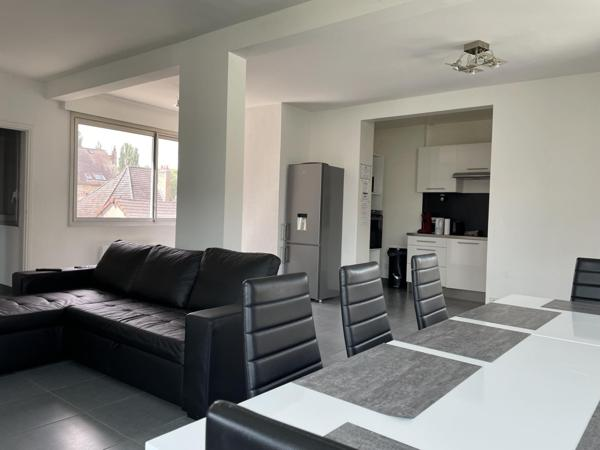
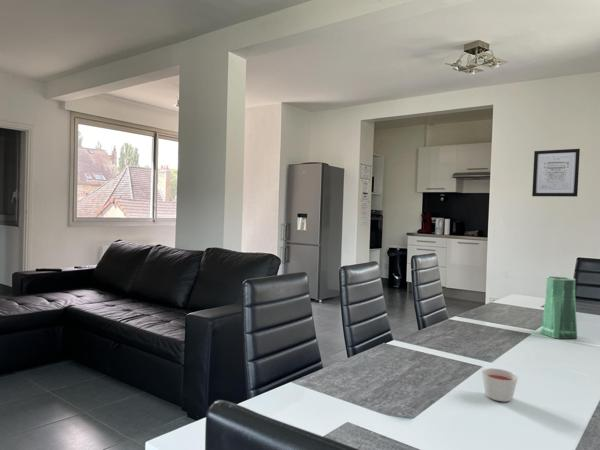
+ wall art (555, 173)
+ vase (560, 306)
+ candle (499, 385)
